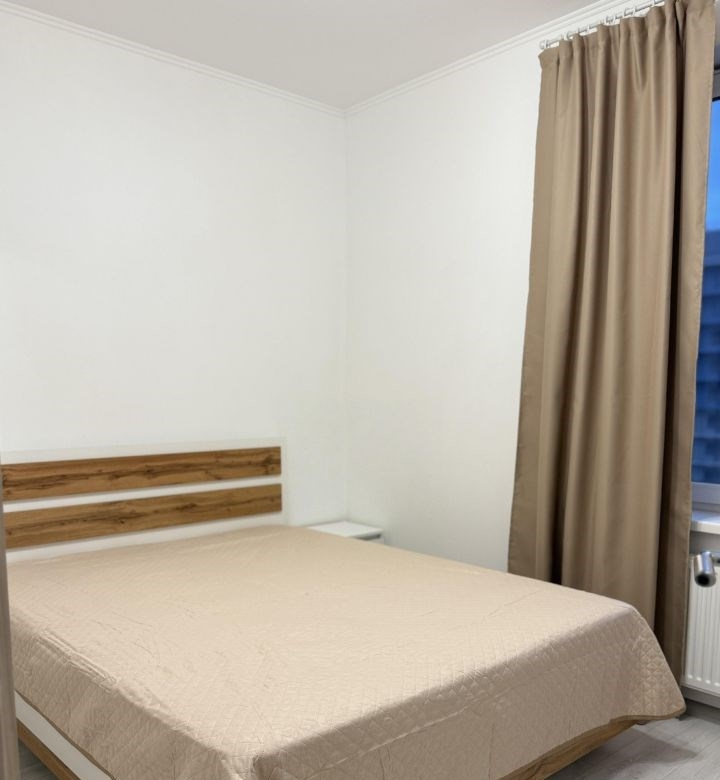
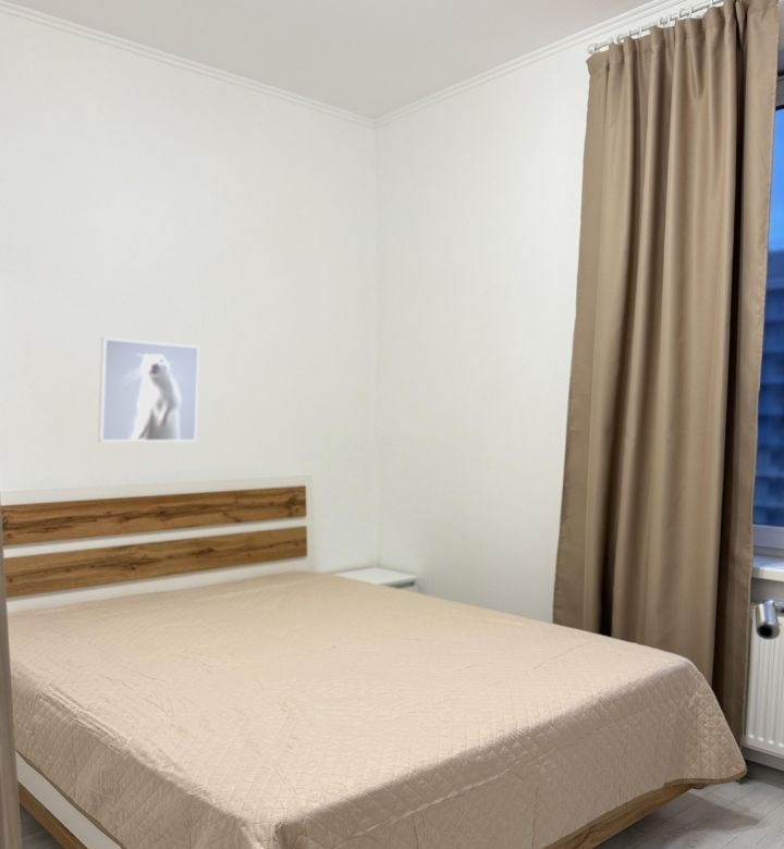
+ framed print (150, 392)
